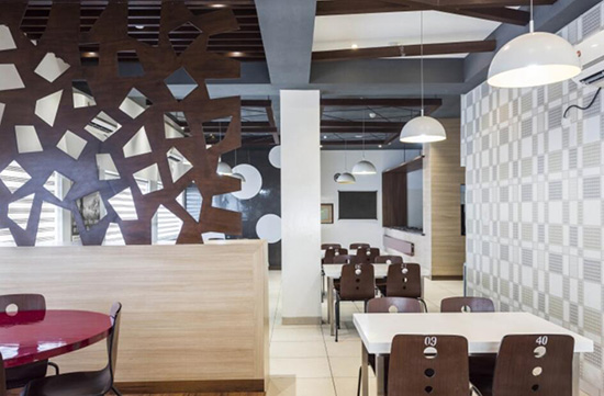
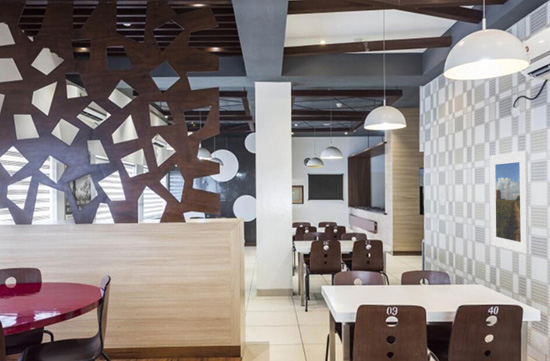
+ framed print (507, 201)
